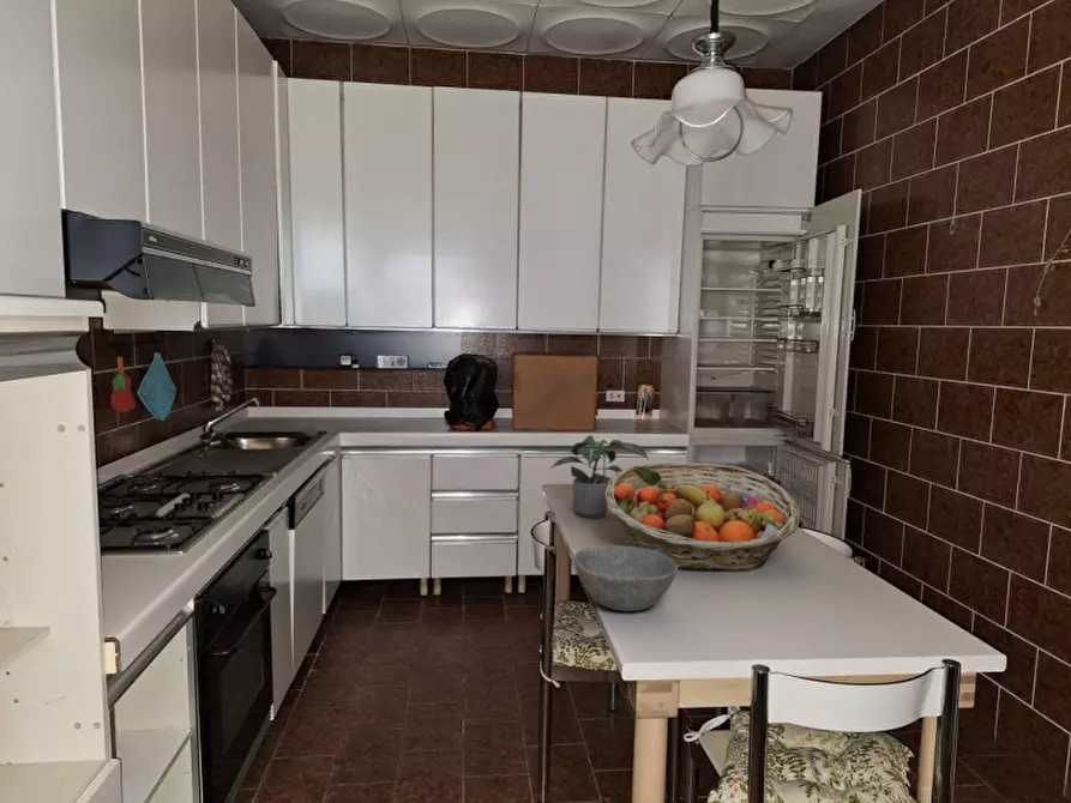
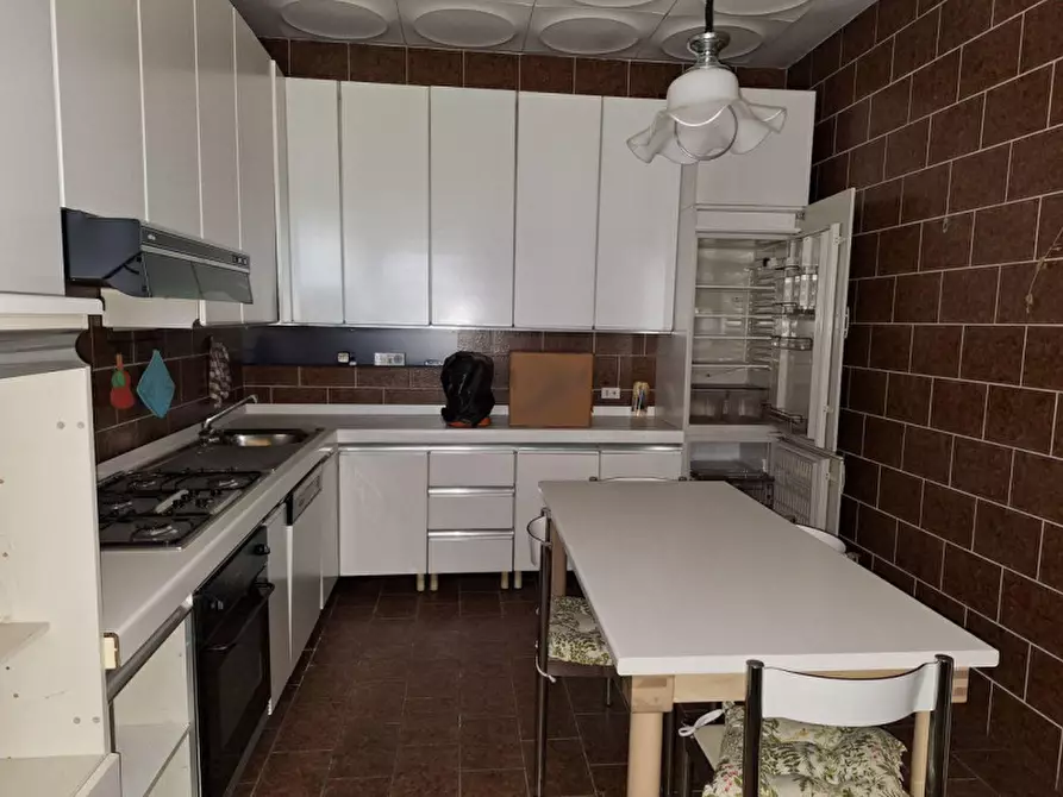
- potted plant (597, 475)
- fruit basket (699, 513)
- bowl (625, 581)
